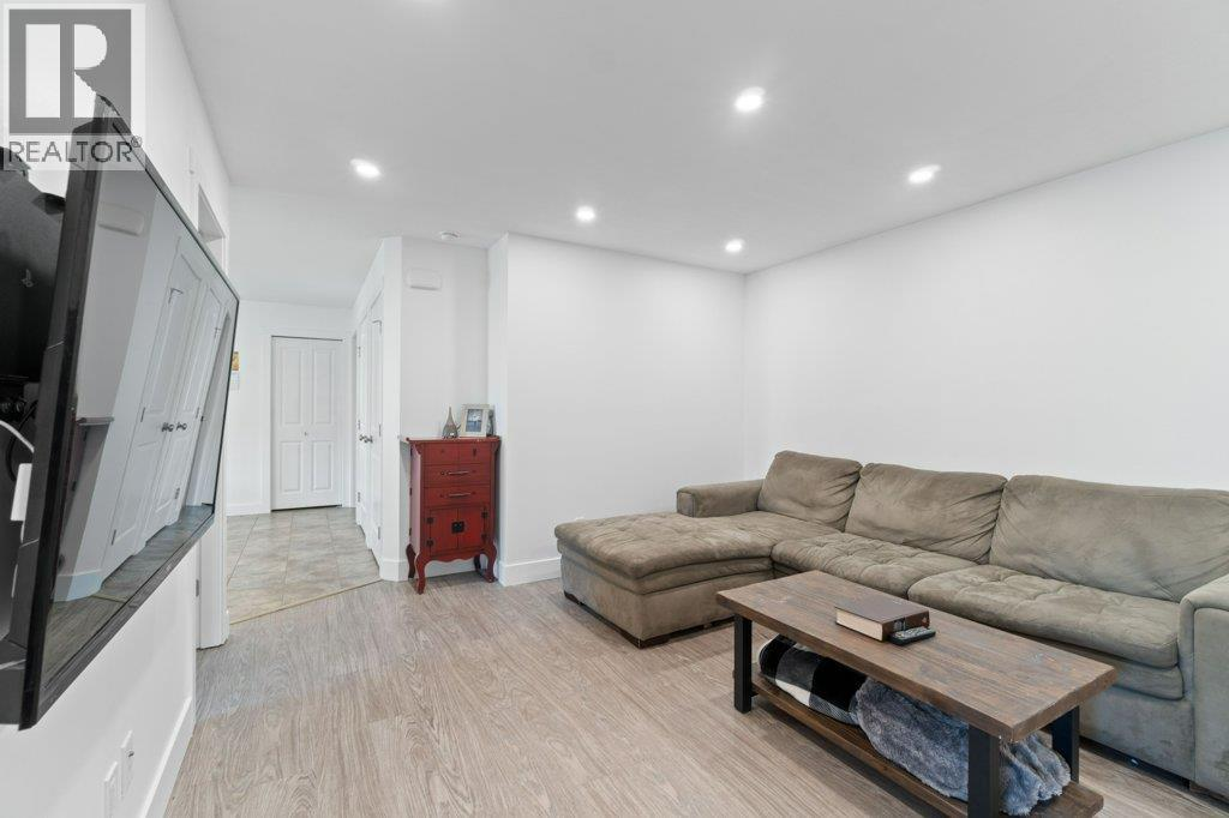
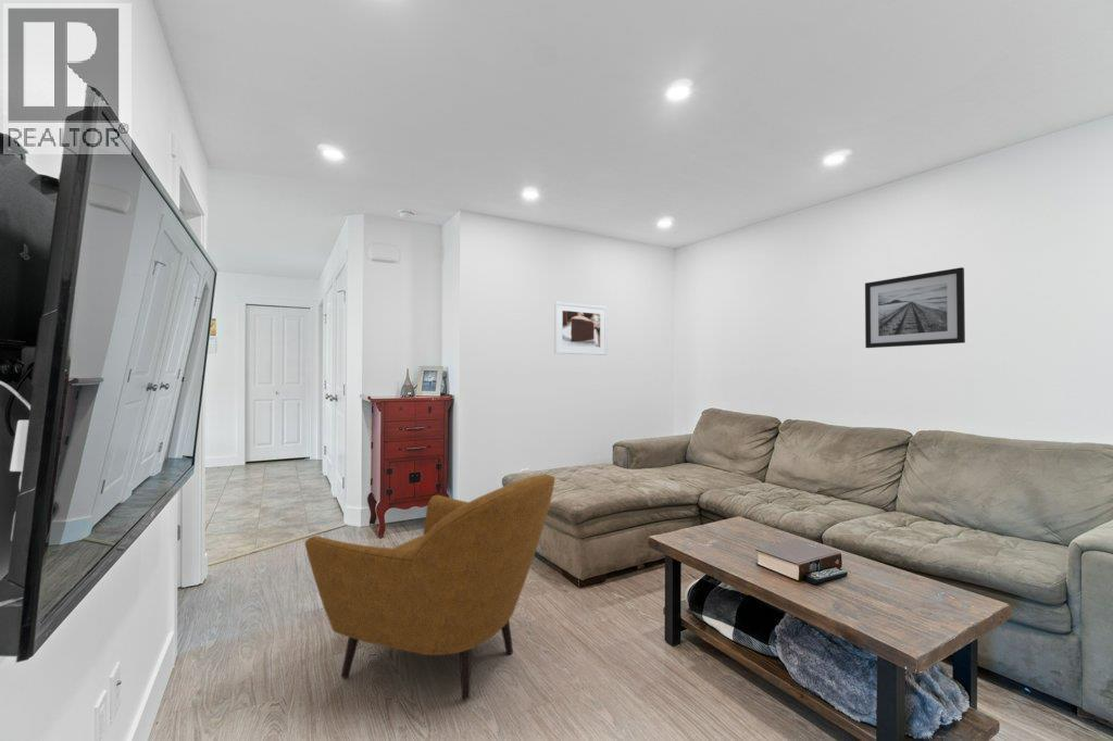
+ wall art (911, 311)
+ armchair (453, 567)
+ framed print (580, 329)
